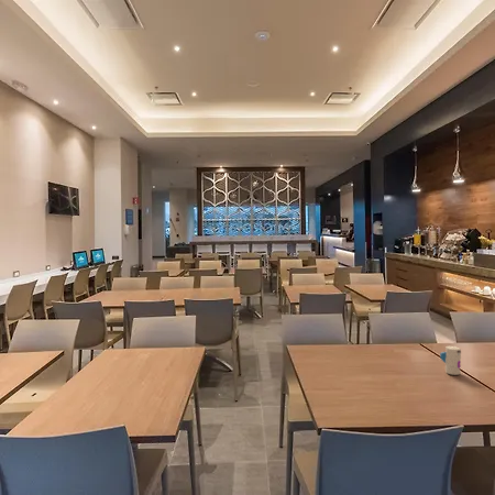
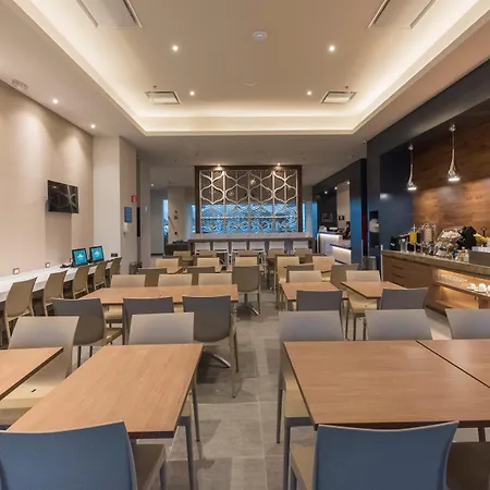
- toy (450, 360)
